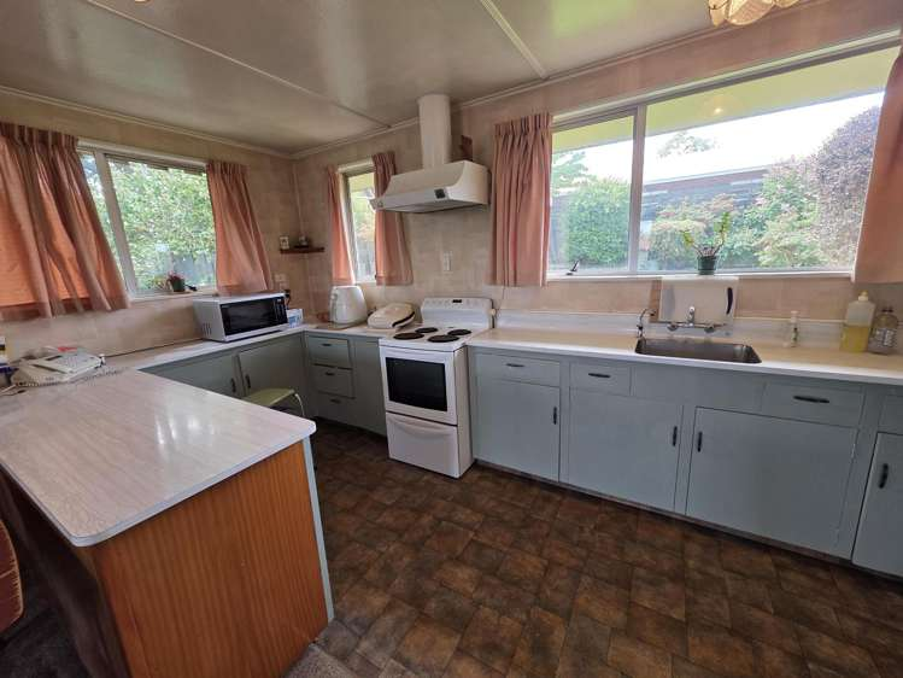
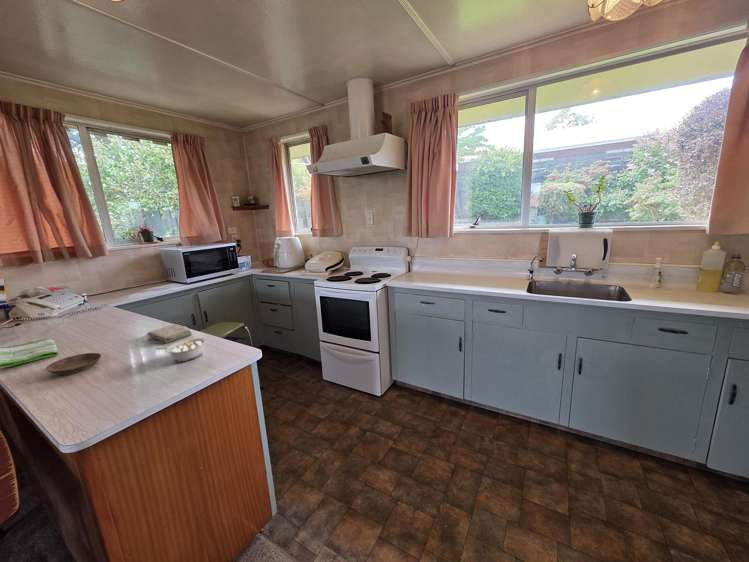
+ washcloth (169, 332)
+ legume (186, 349)
+ dish towel (27, 351)
+ saucer (75, 364)
